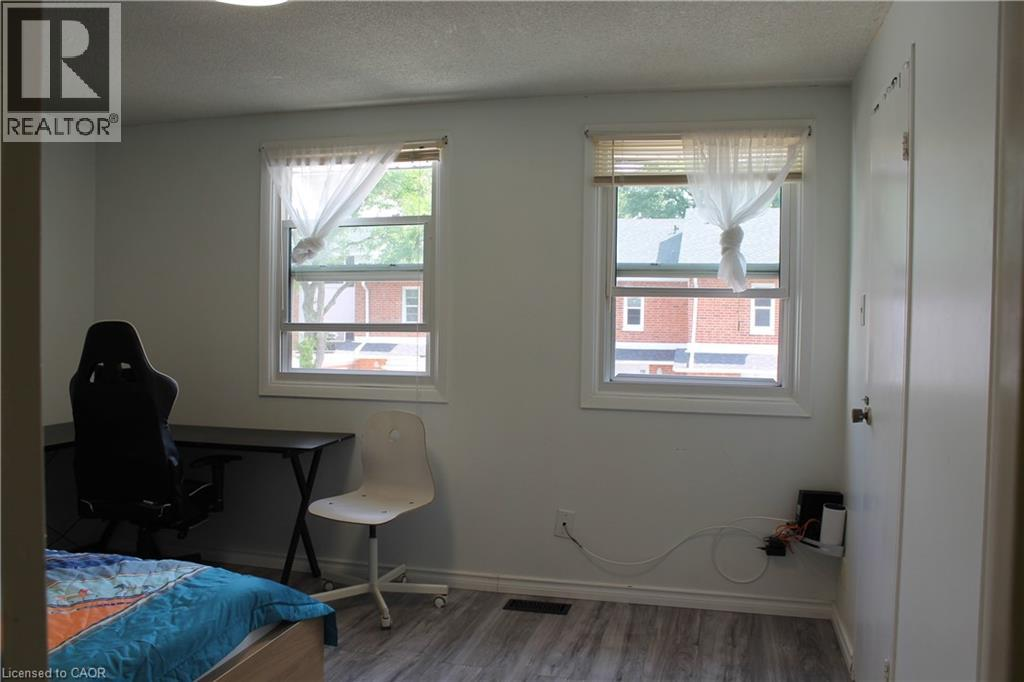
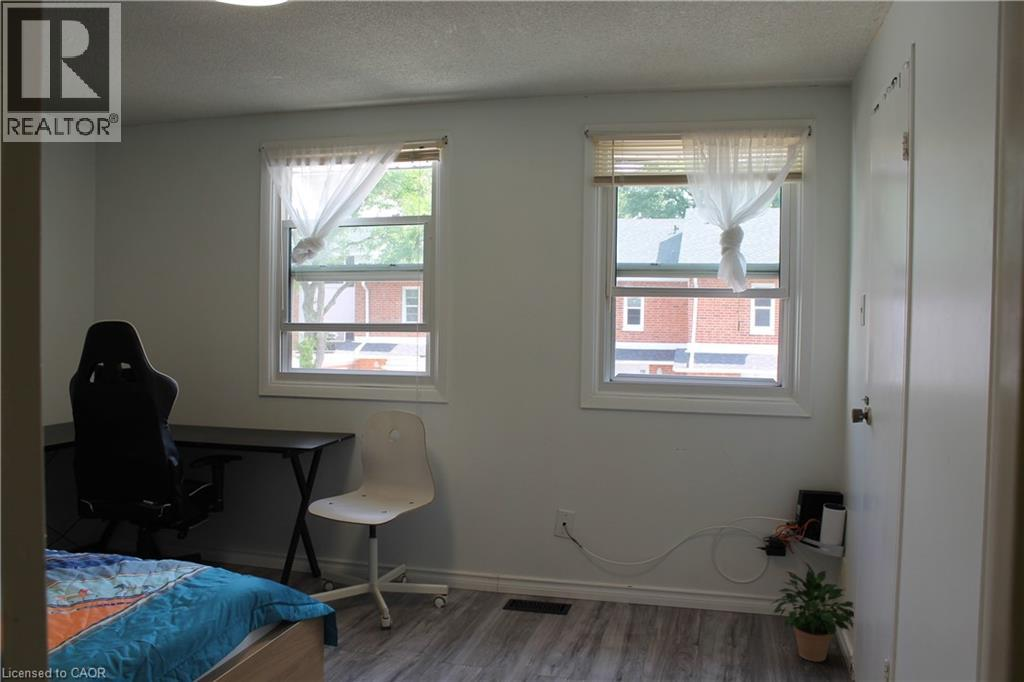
+ potted plant (813, 614)
